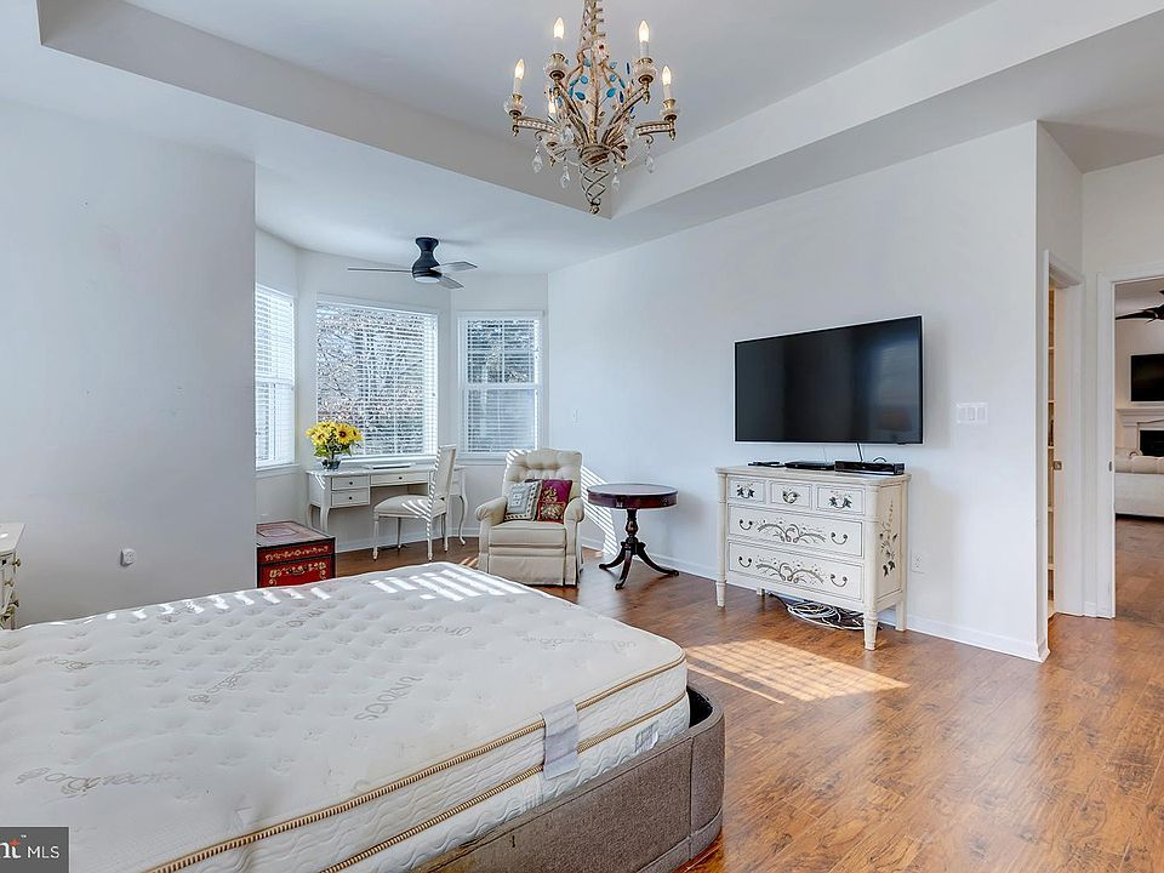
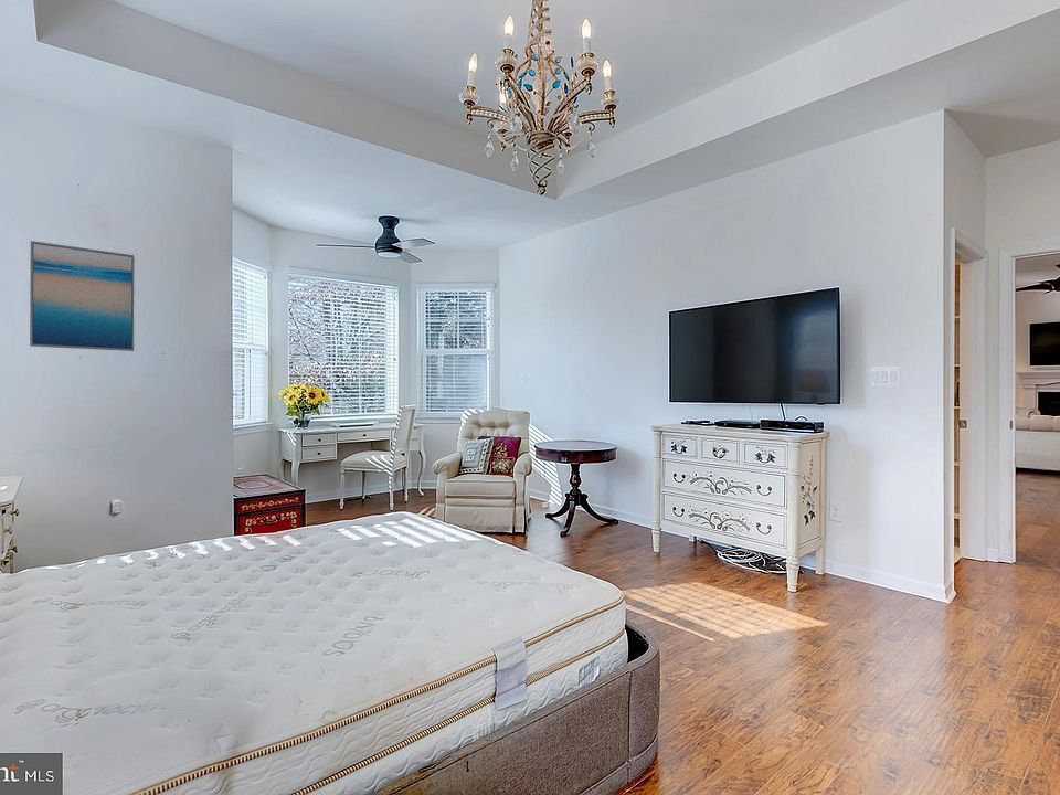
+ wall art (84, 298)
